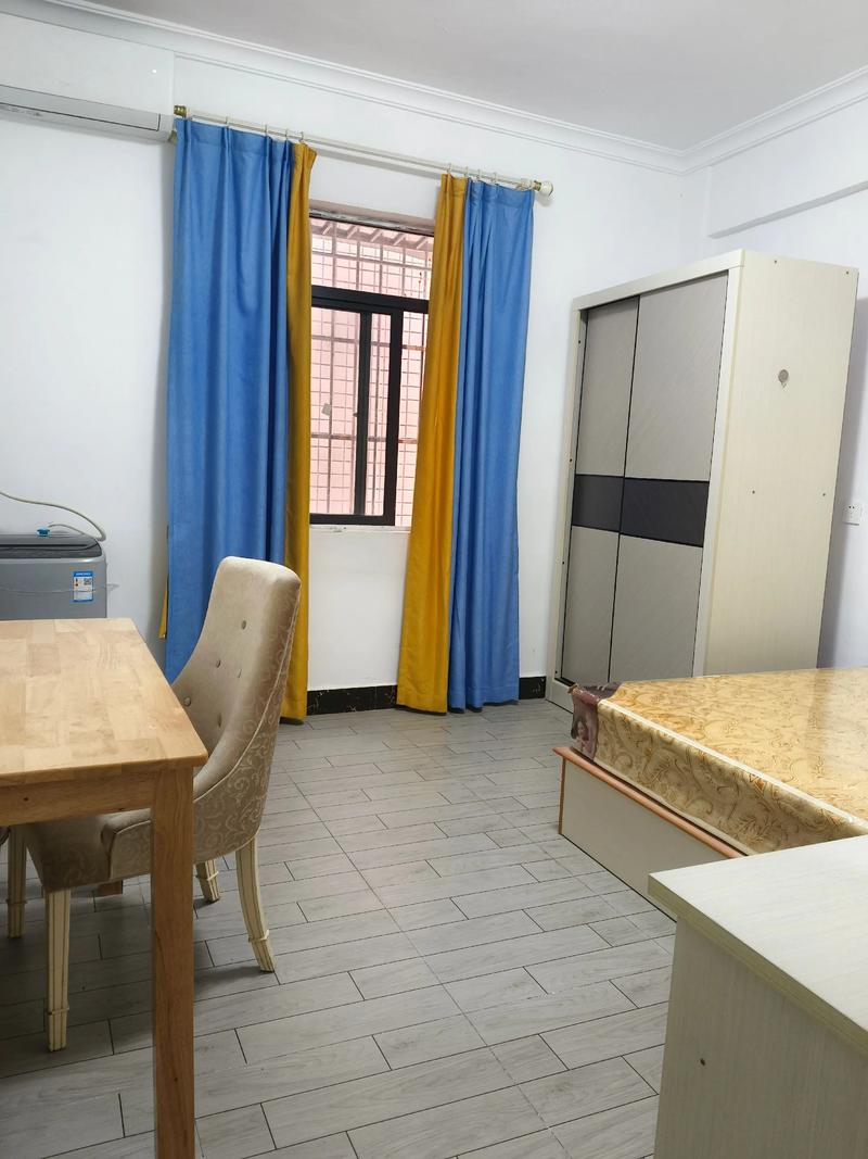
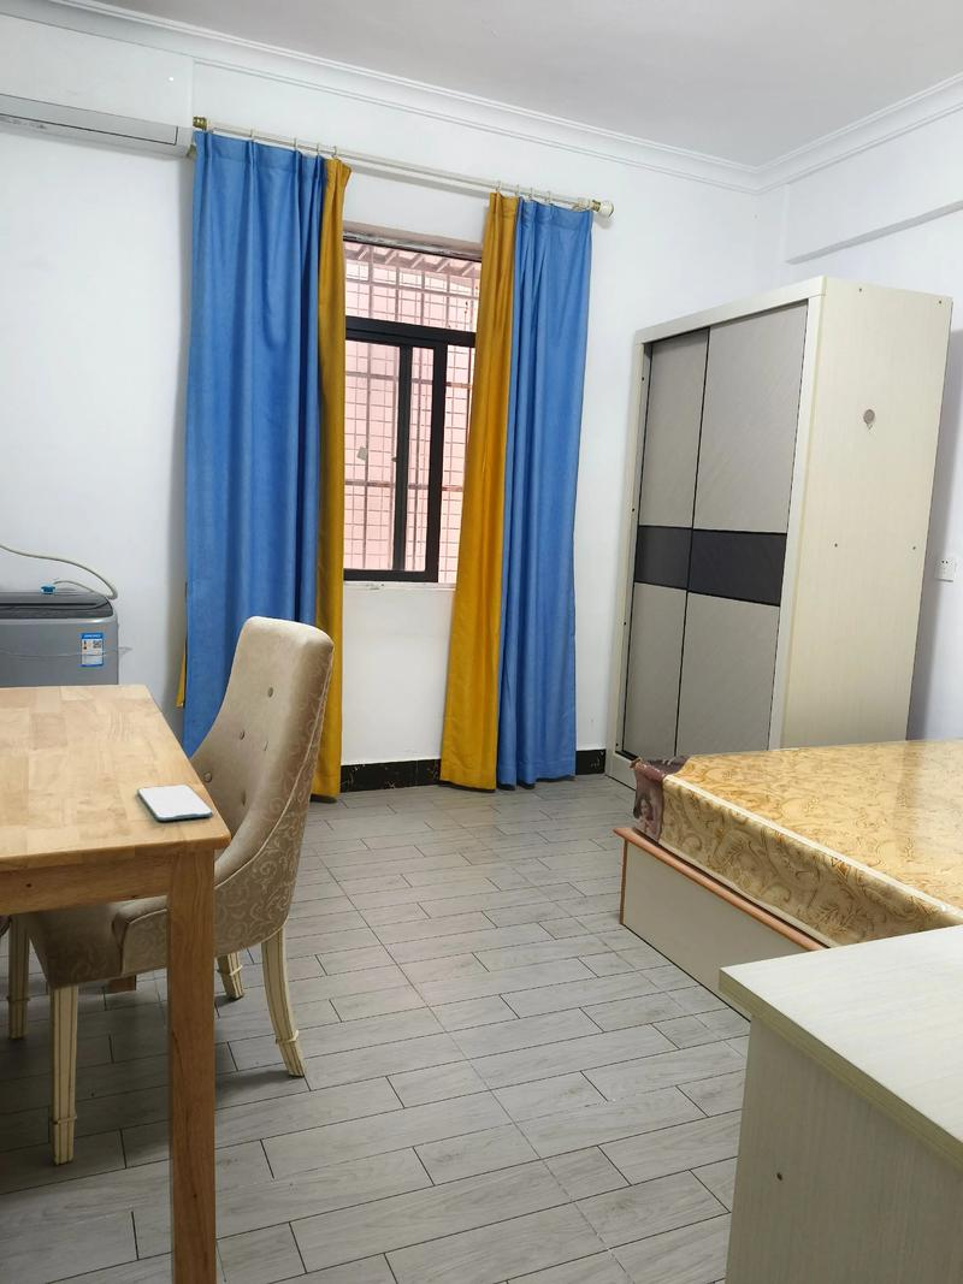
+ smartphone (173, 801)
